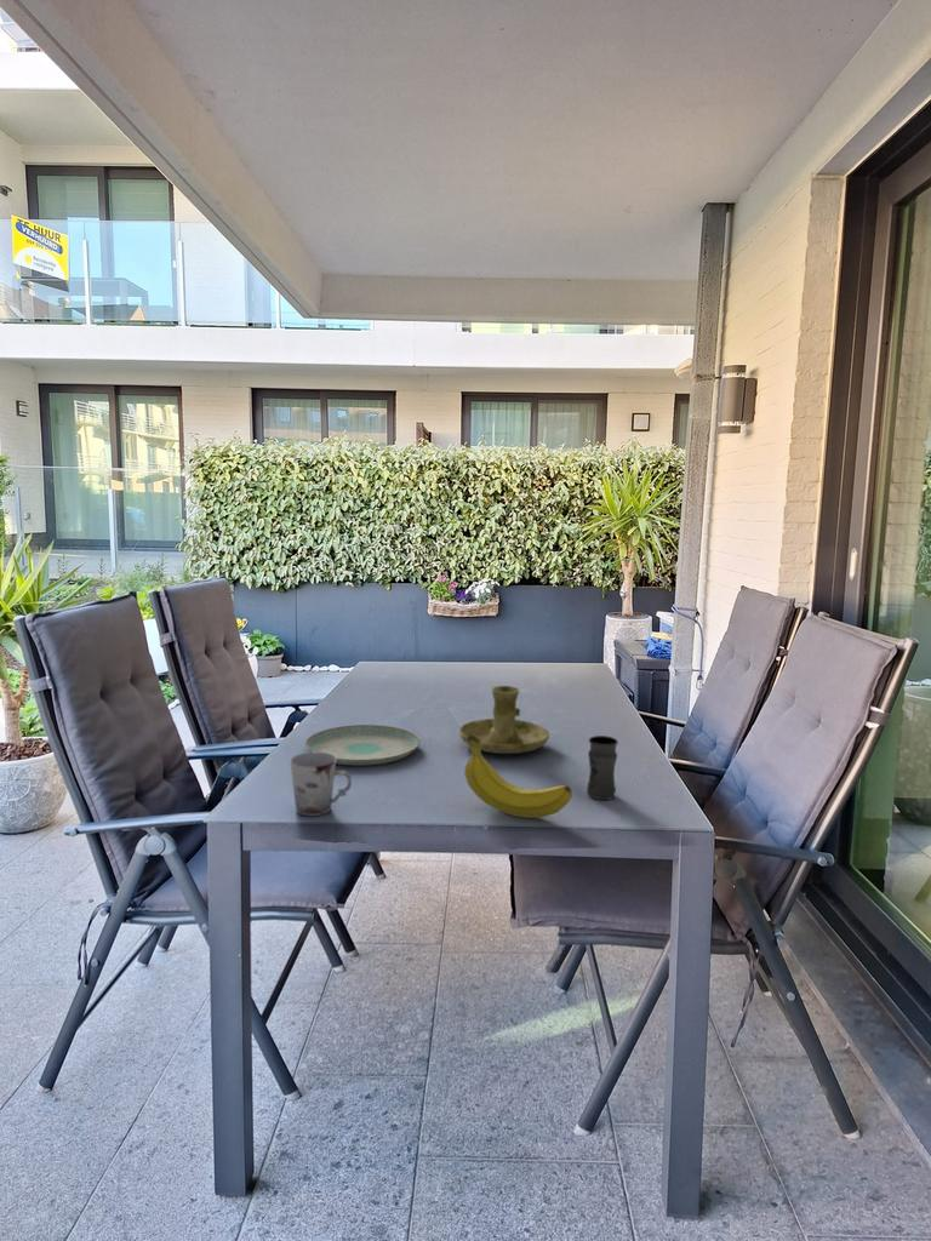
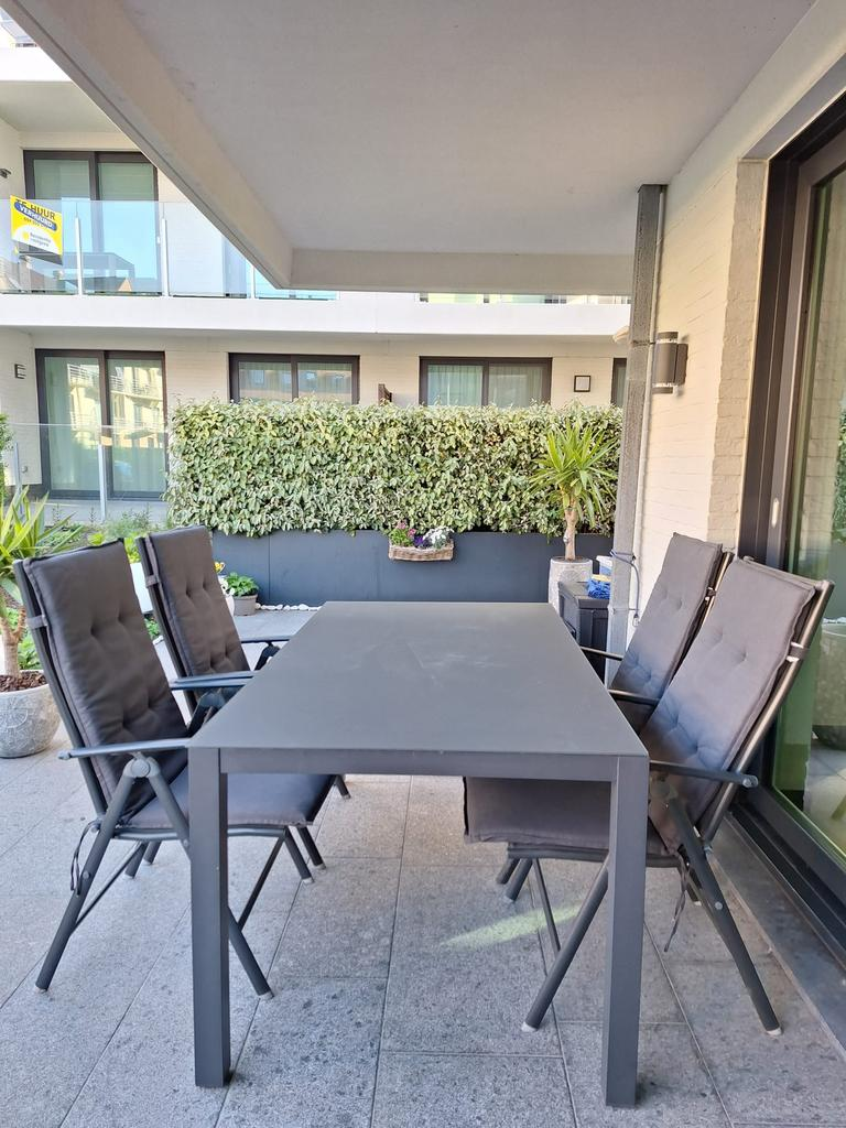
- plate (362, 745)
- cup (321, 784)
- jar (601, 767)
- fruit (514, 785)
- candle holder (503, 715)
